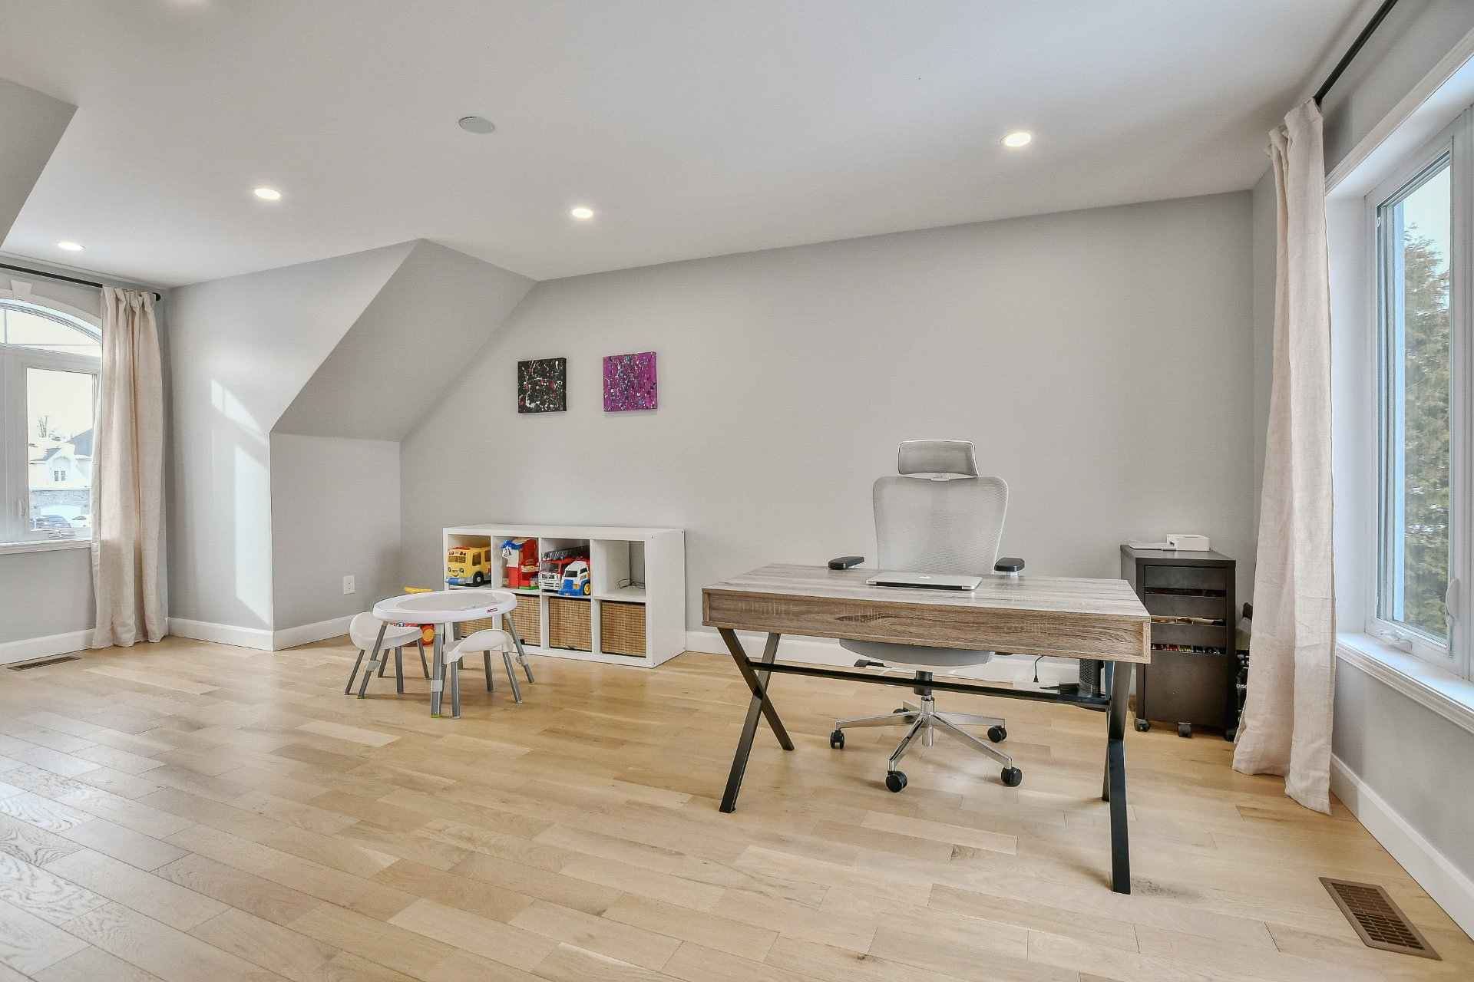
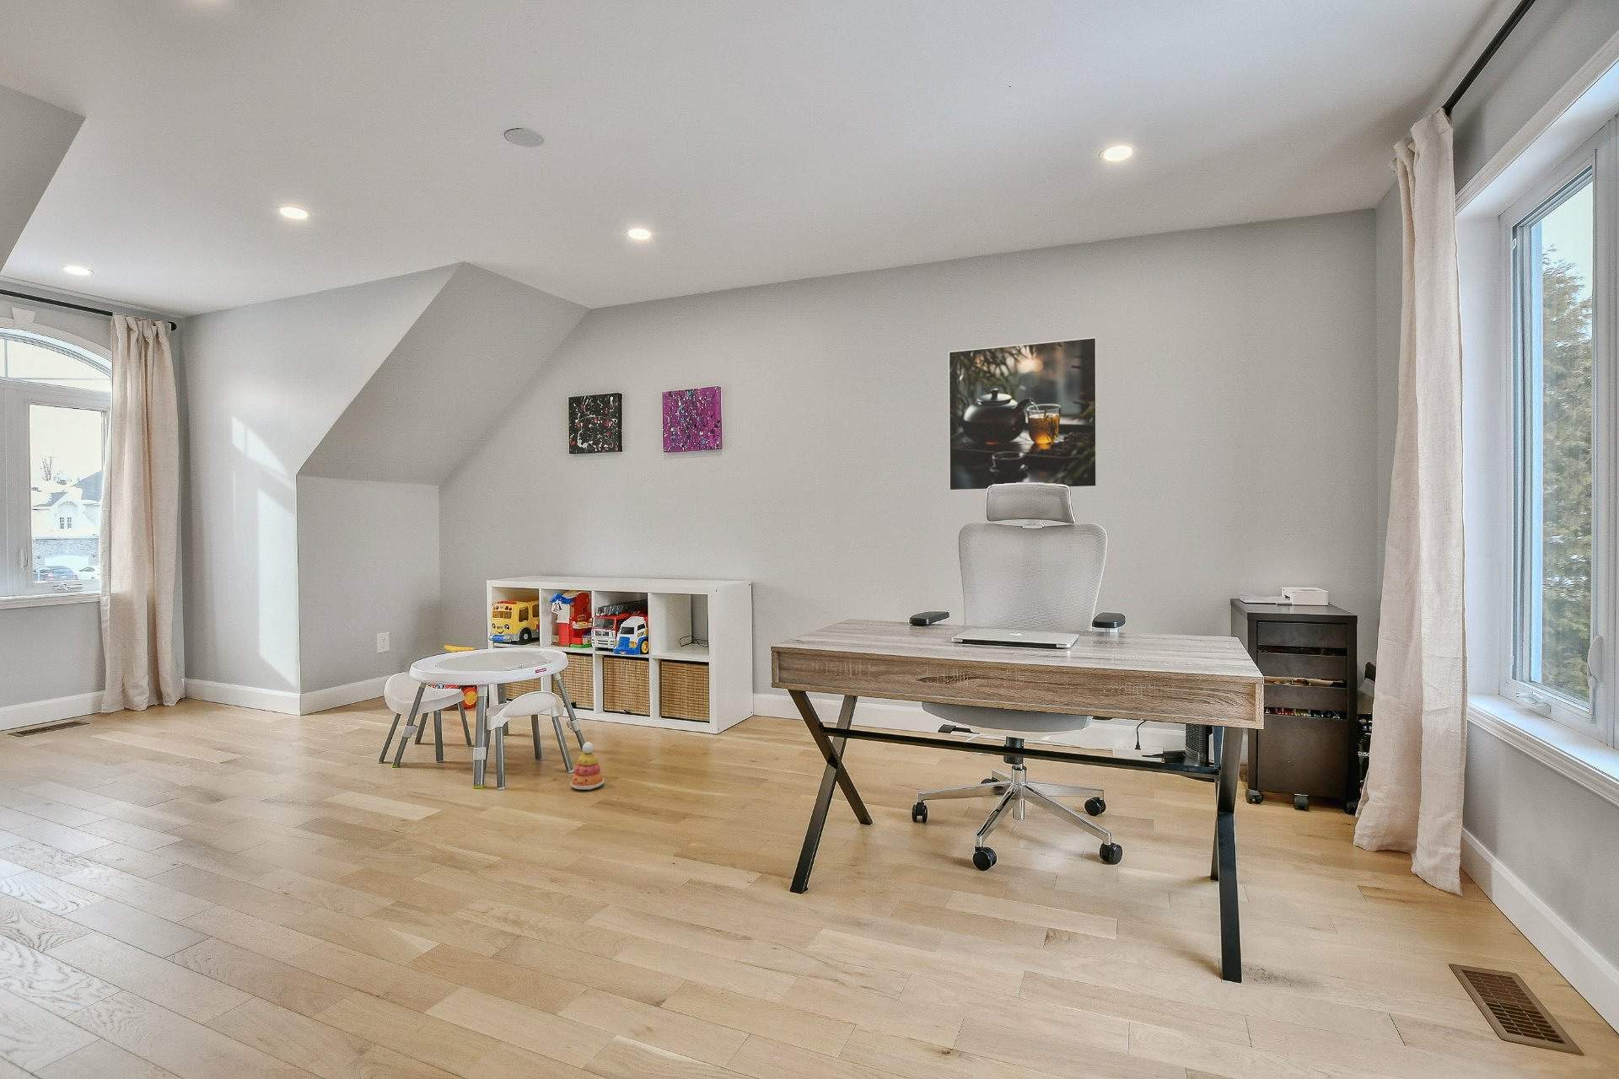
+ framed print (1020, 417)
+ stacking toy (587, 763)
